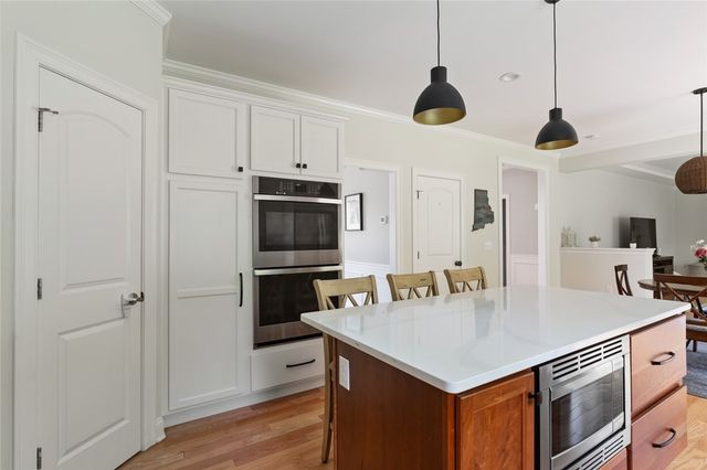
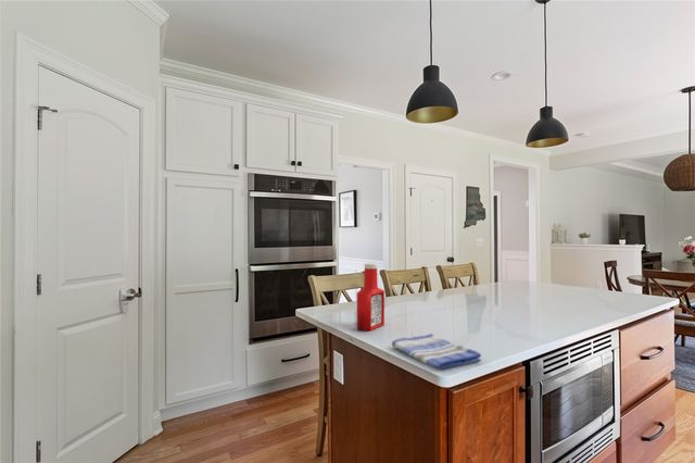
+ soap bottle (370, 295)
+ dish towel (433, 349)
